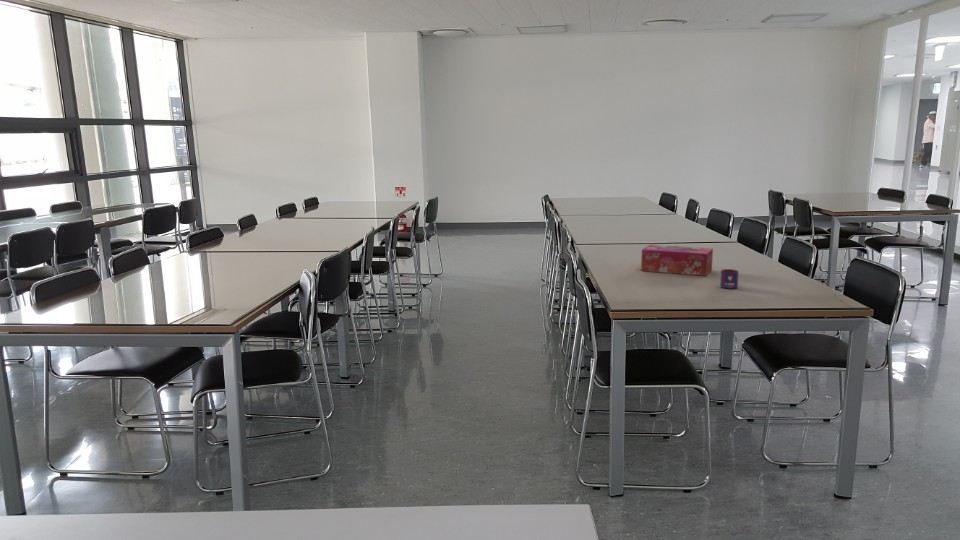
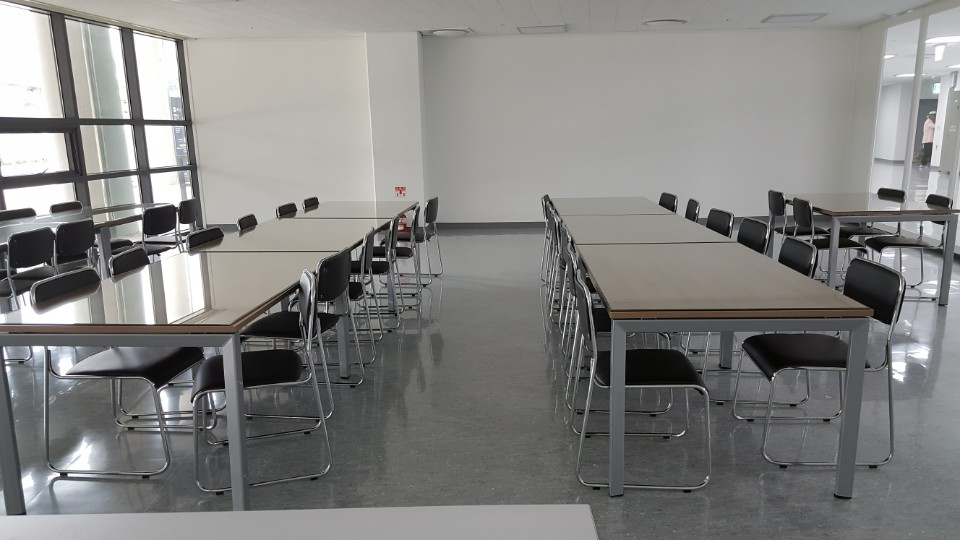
- mug (728, 278)
- tissue box (676, 259)
